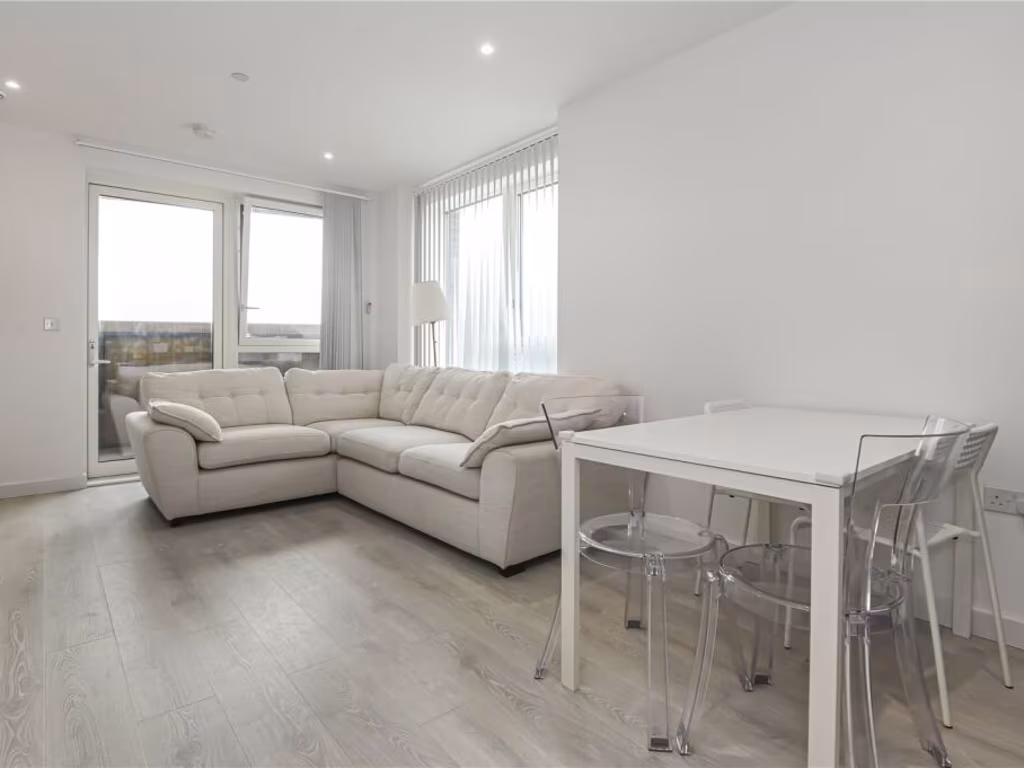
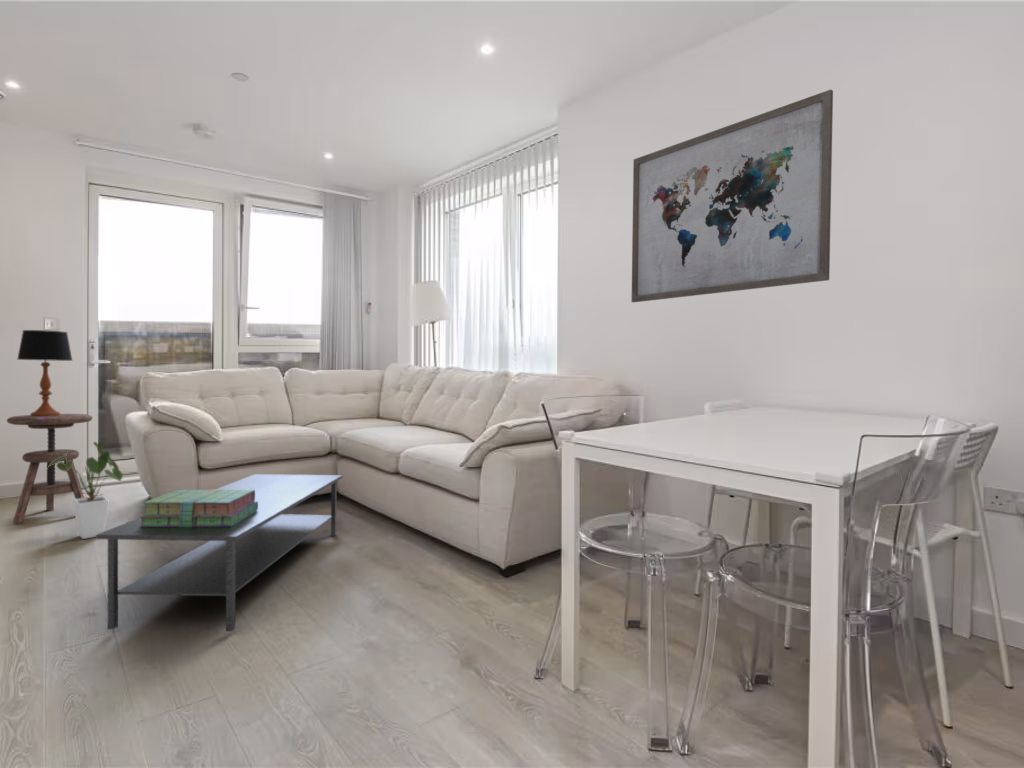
+ side table (51, 465)
+ coffee table (247, 535)
+ wall art (717, 211)
+ table lamp (45, 373)
+ house plant (85, 490)
+ stack of books (202, 506)
